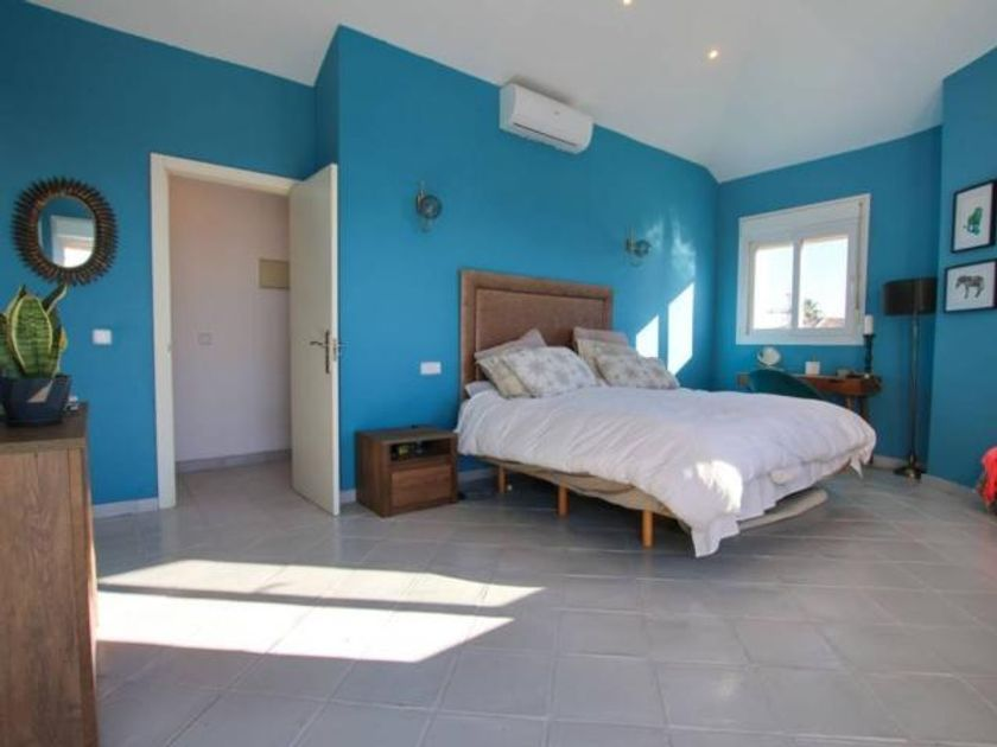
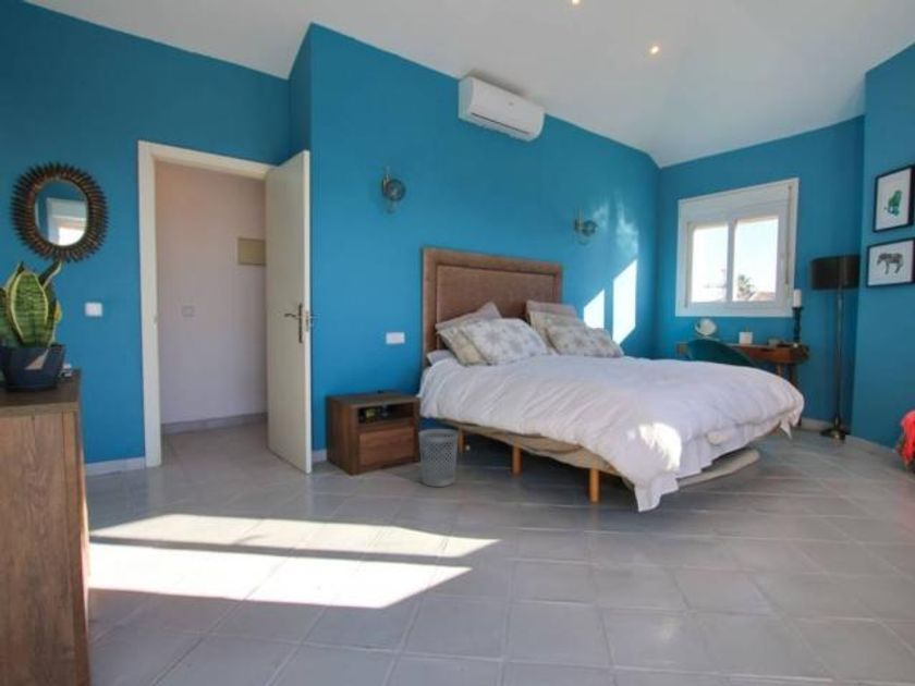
+ wastebasket (438, 457)
